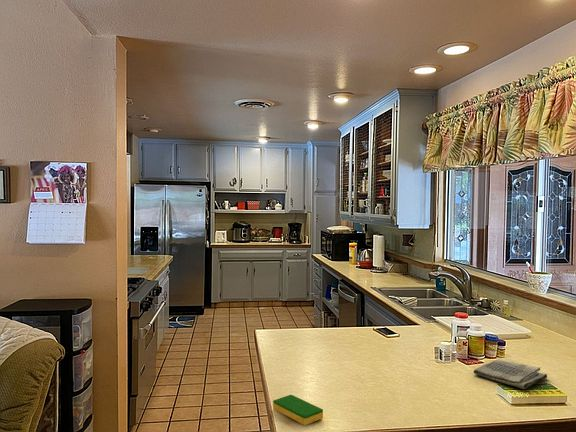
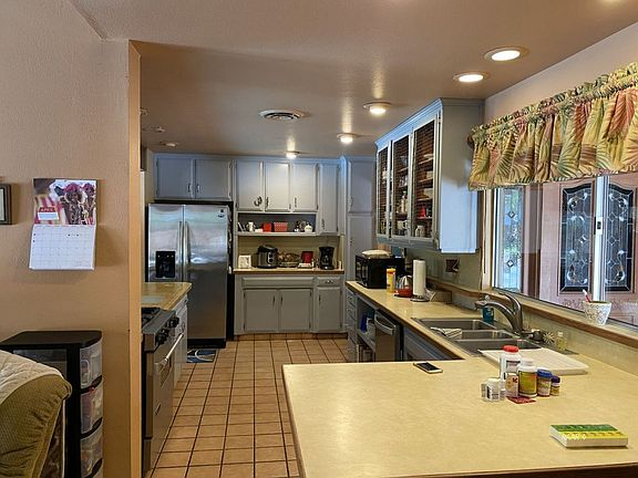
- dish towel (510, 371)
- dish sponge (297, 409)
